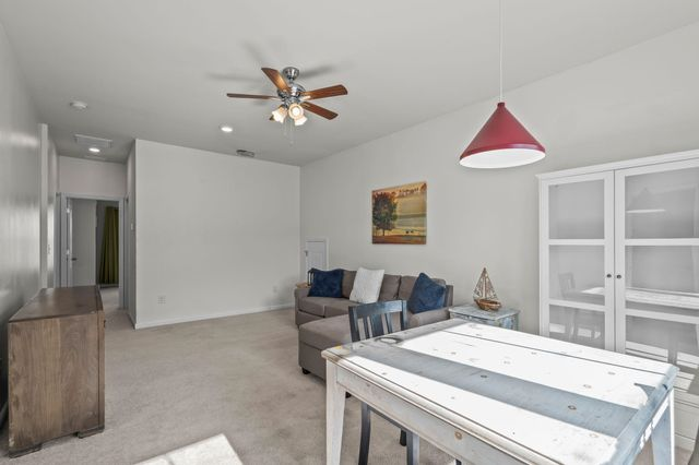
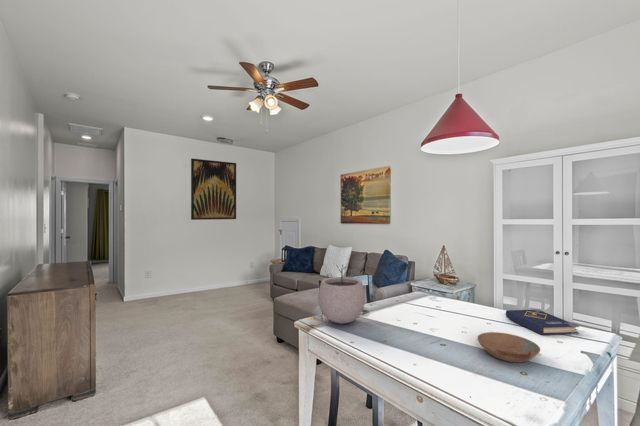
+ bowl (507, 348)
+ wall art (214, 190)
+ book (539, 321)
+ plant pot (341, 292)
